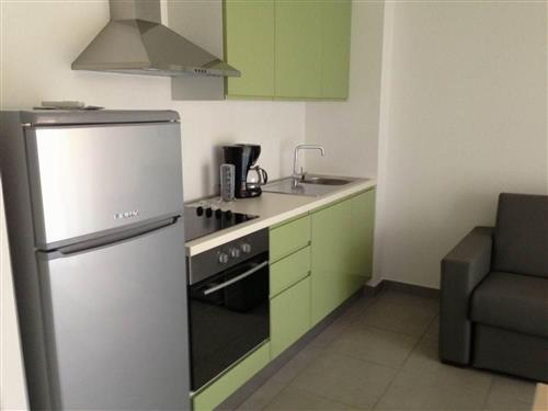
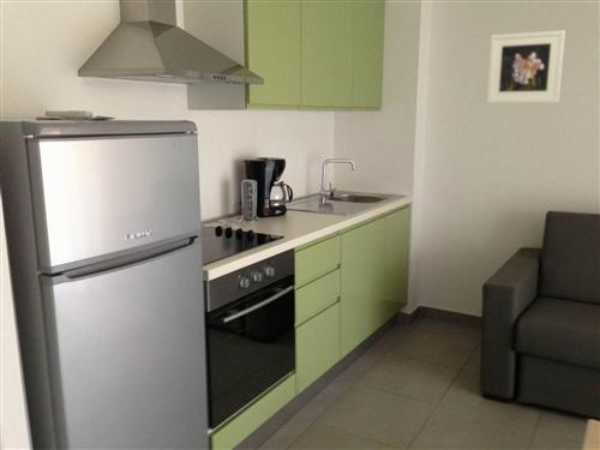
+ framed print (524, 68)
